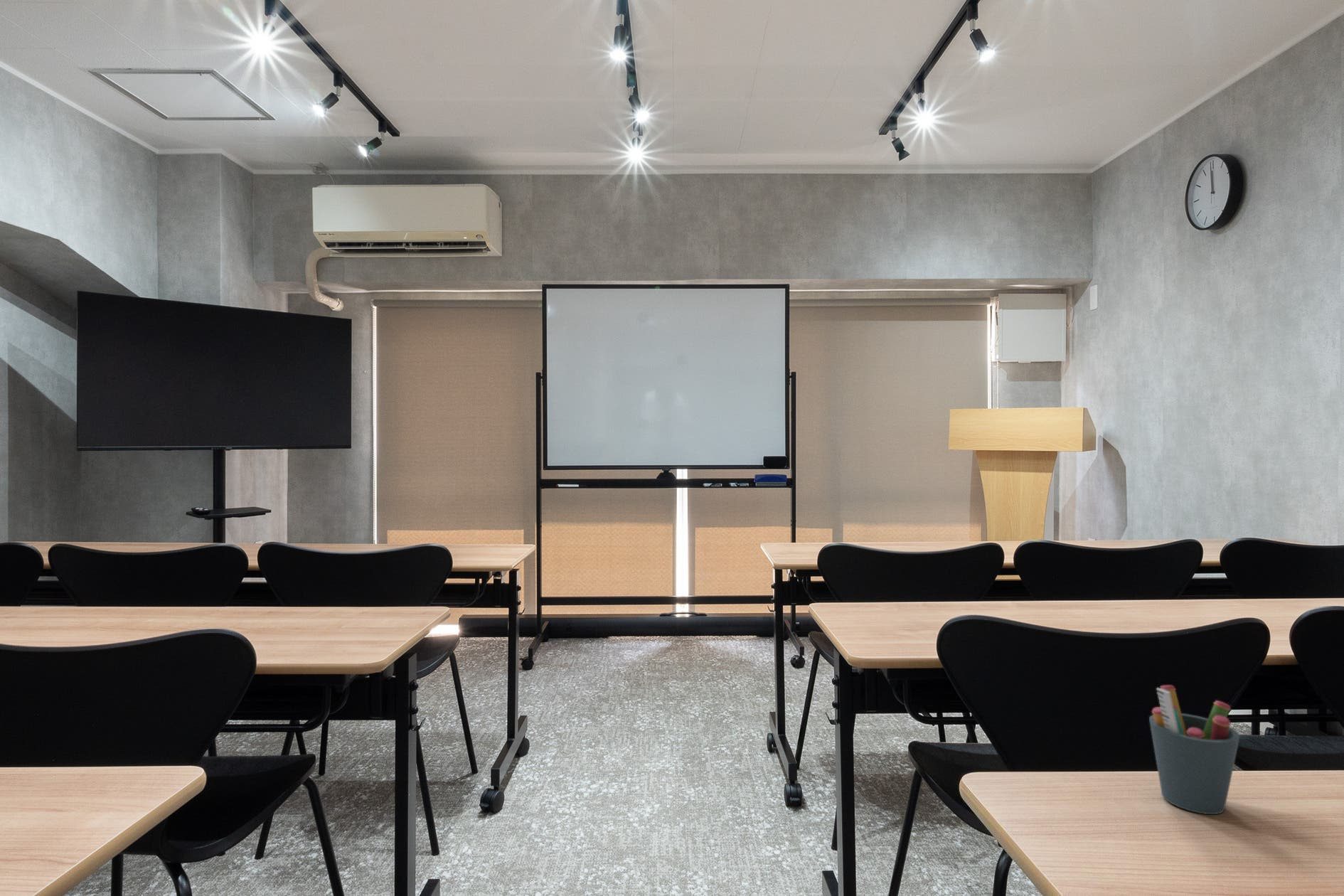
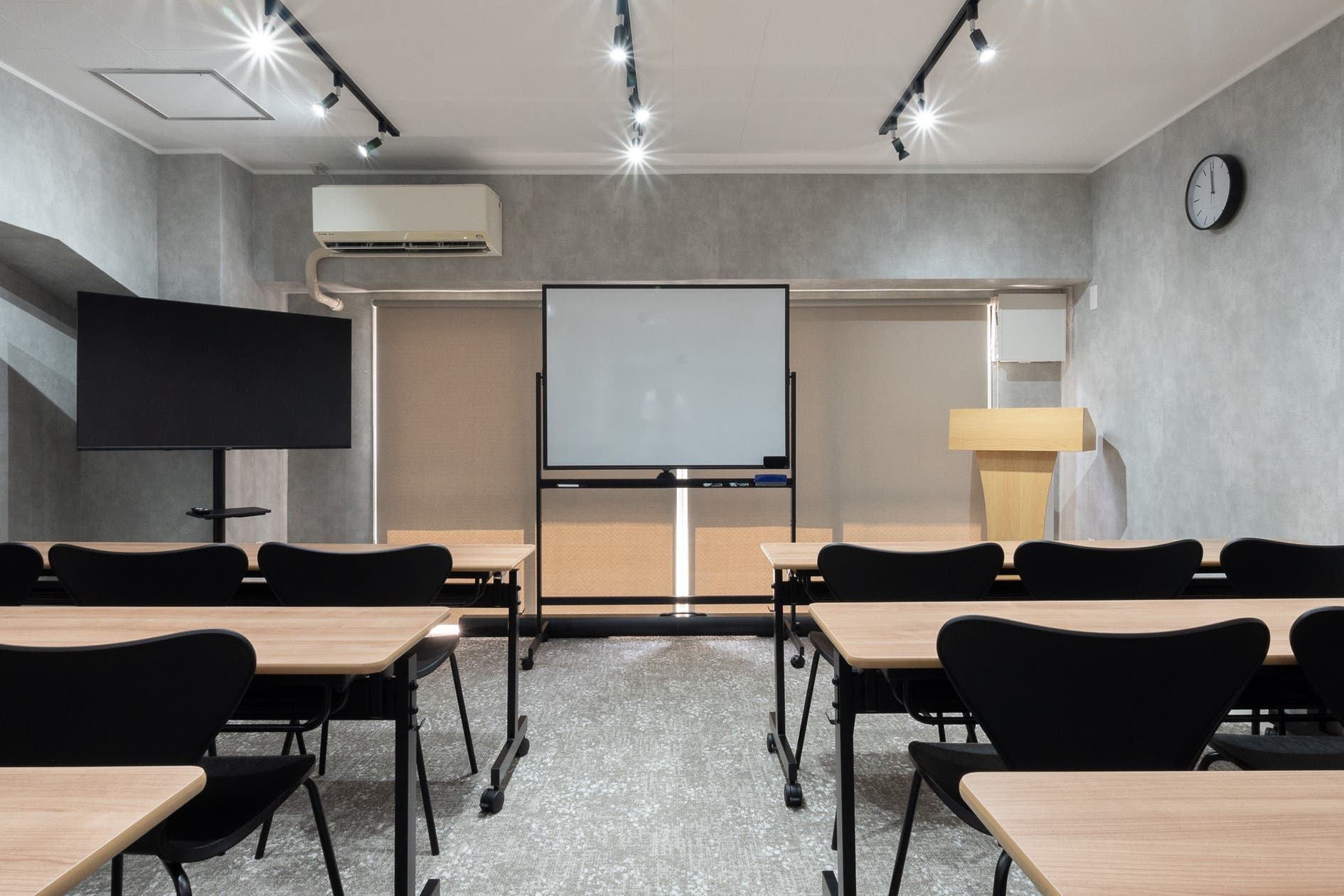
- pen holder (1192, 743)
